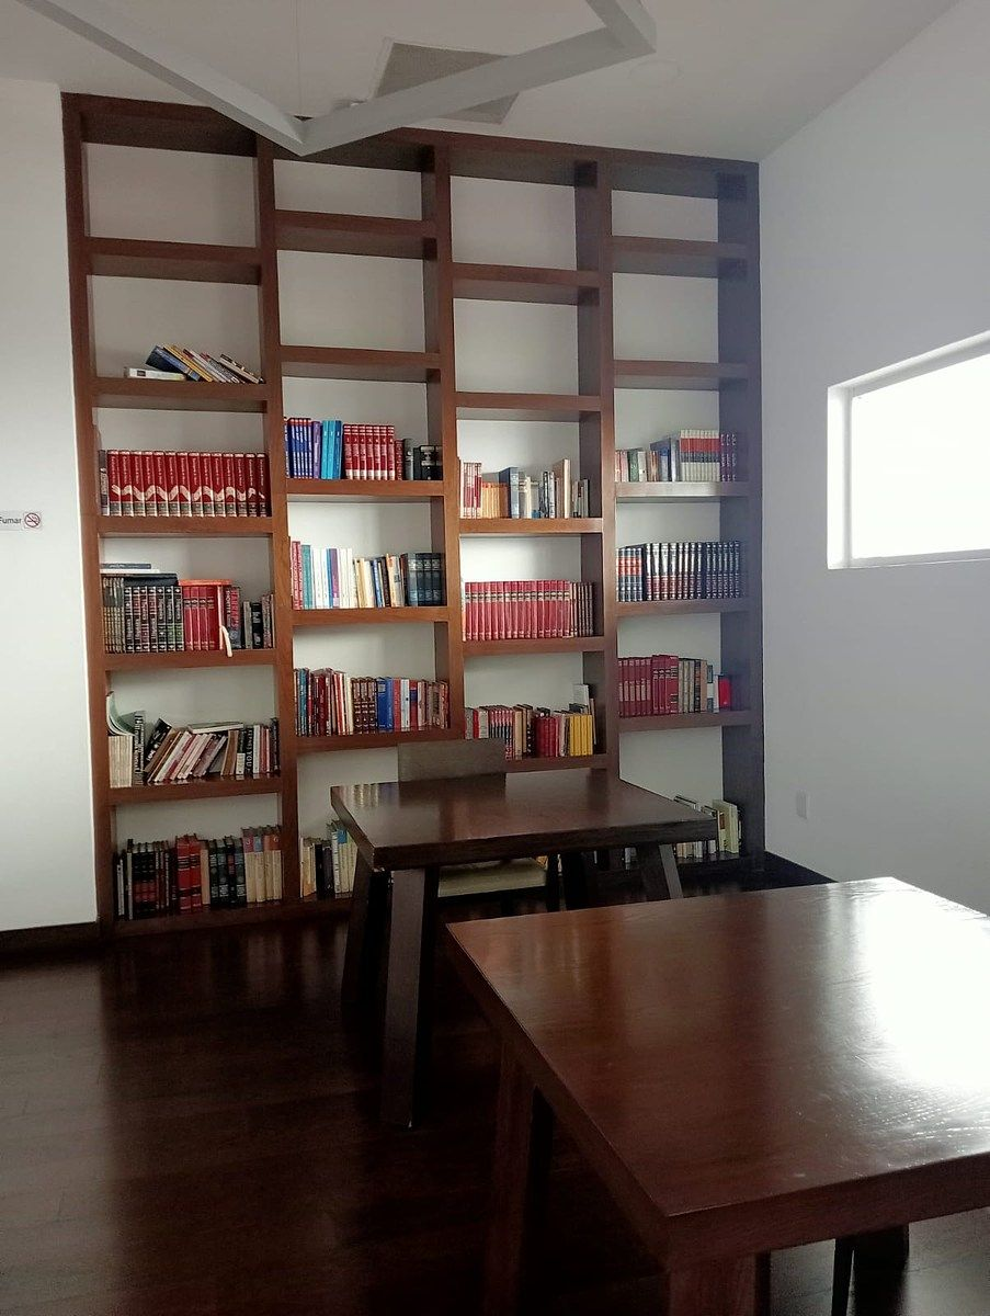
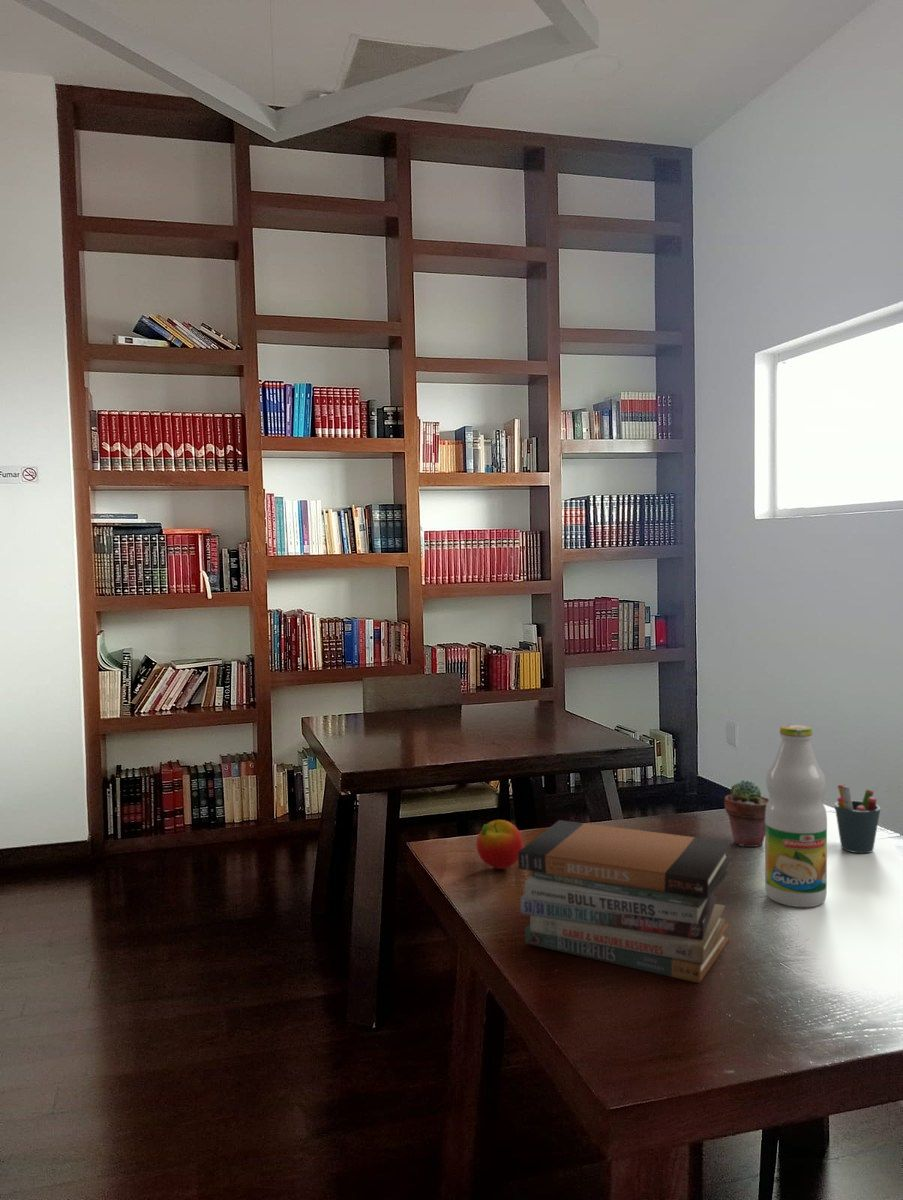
+ potted succulent (748, 811)
+ apple (499, 844)
+ bottle (795, 812)
+ pen holder (856, 815)
+ book stack (624, 893)
